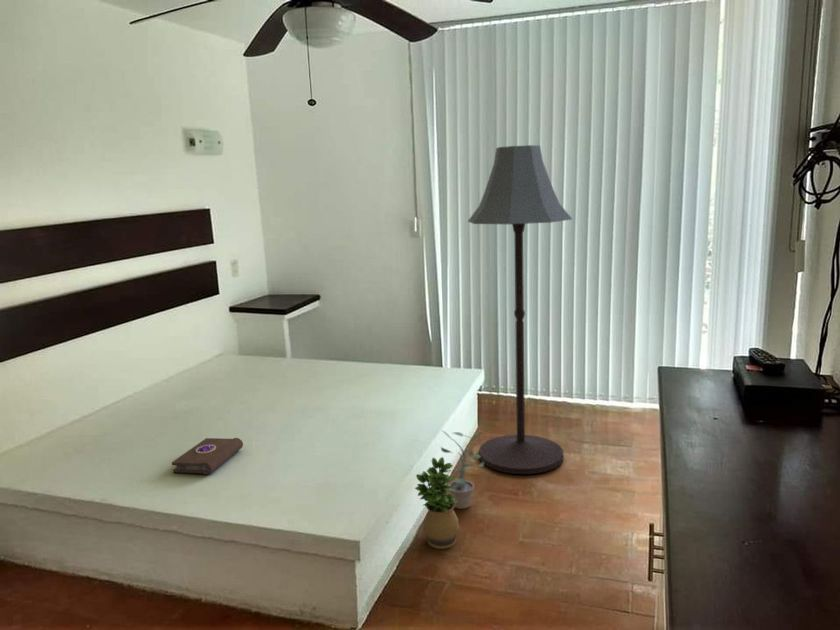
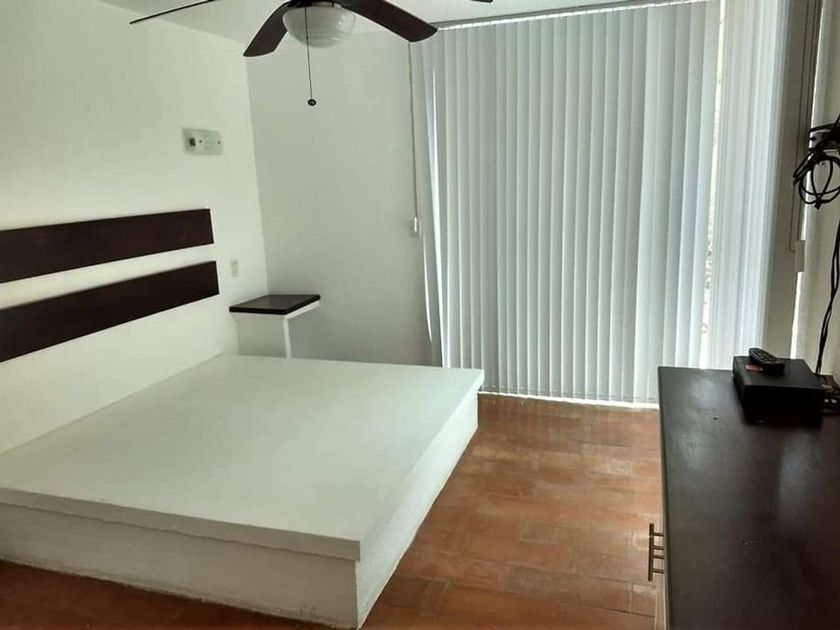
- book (208, 454)
- floor lamp (519, 308)
- potted plant (436, 502)
- potted plant (463, 465)
